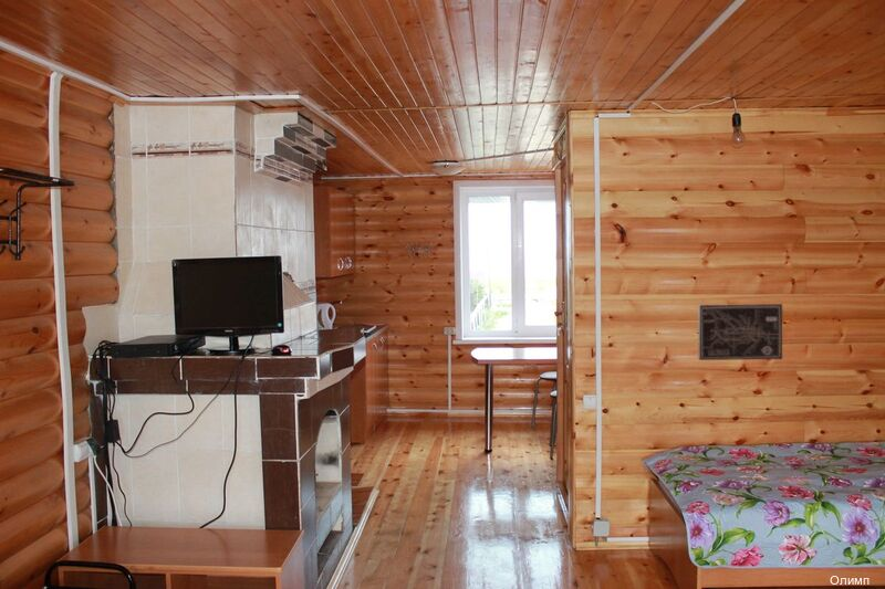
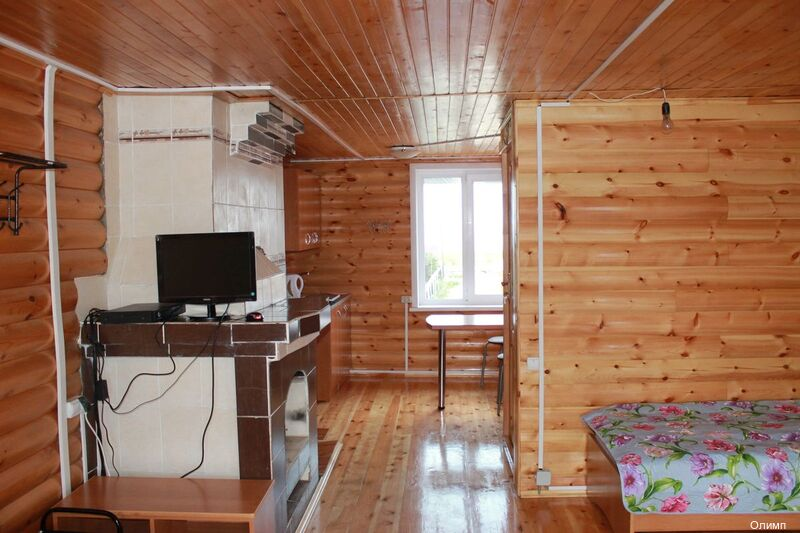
- wall art (740, 332)
